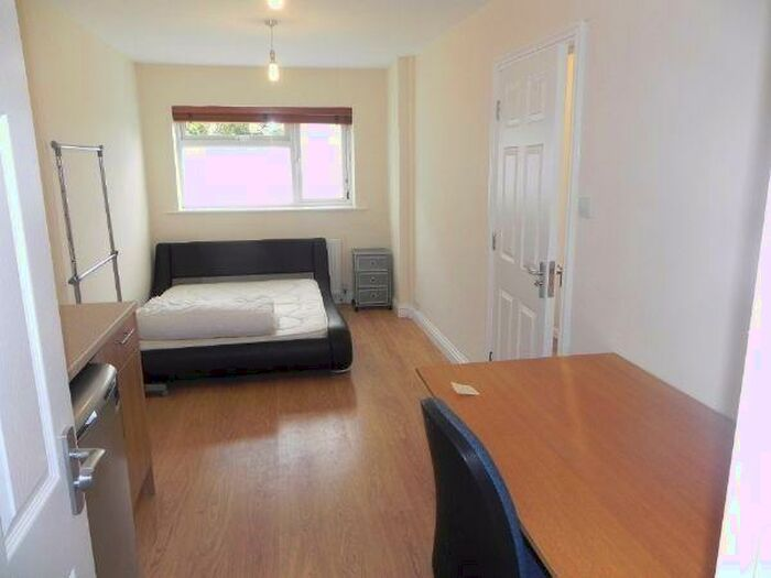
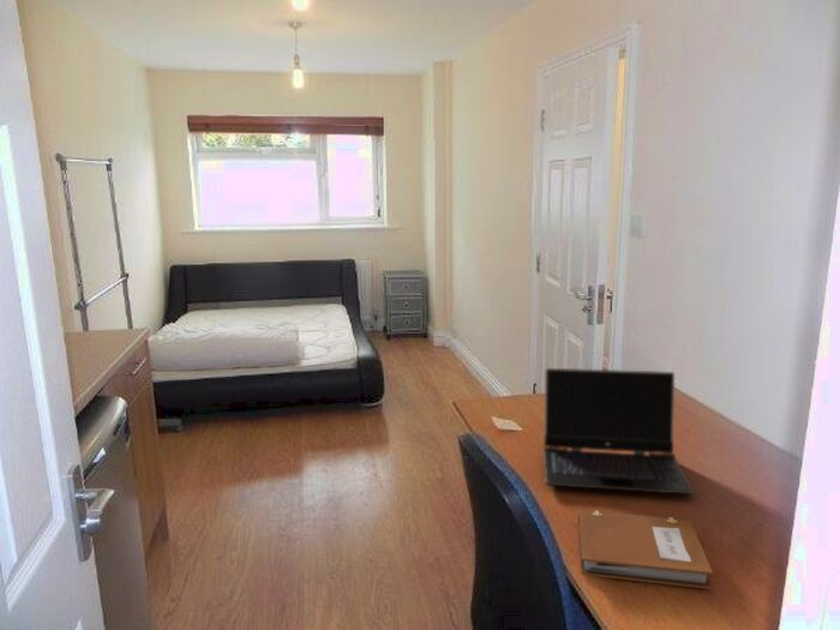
+ notebook (641, 544)
+ laptop computer (613, 427)
